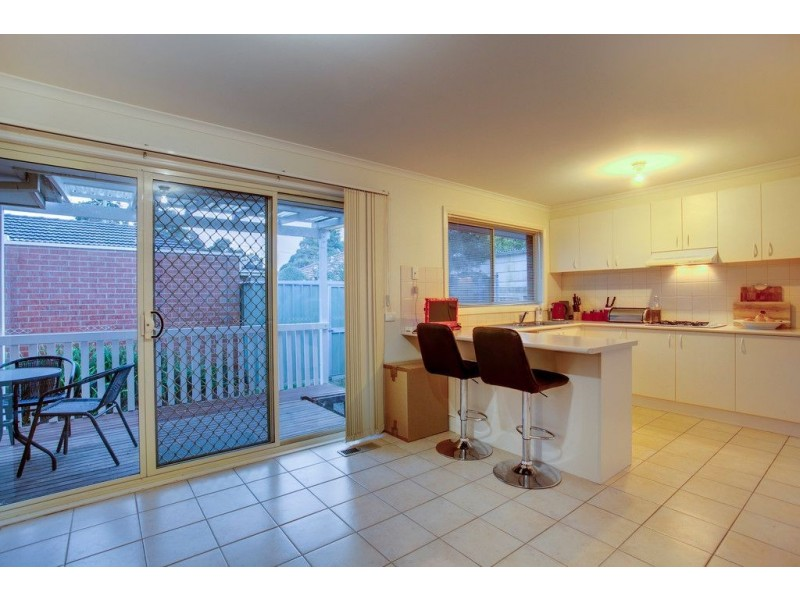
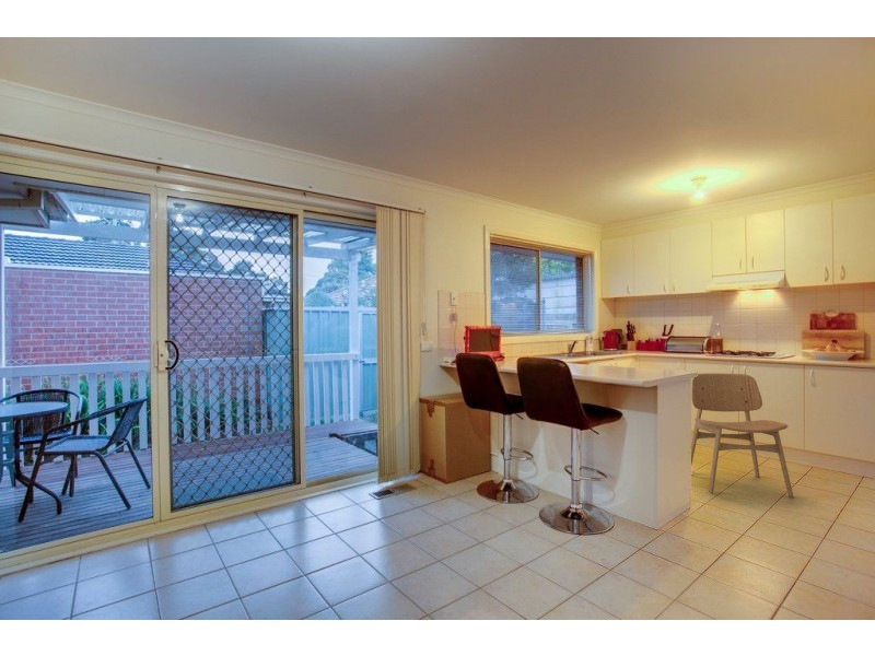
+ dining chair (734, 430)
